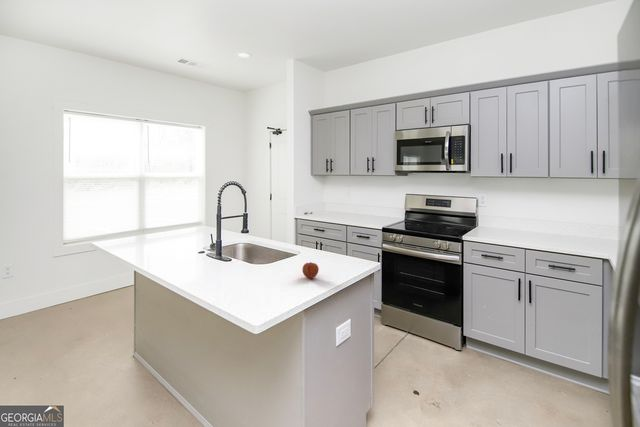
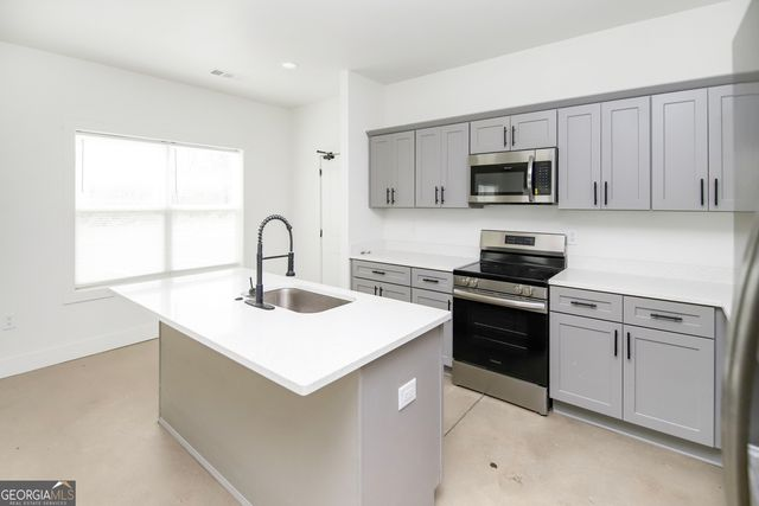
- apple (310, 269)
